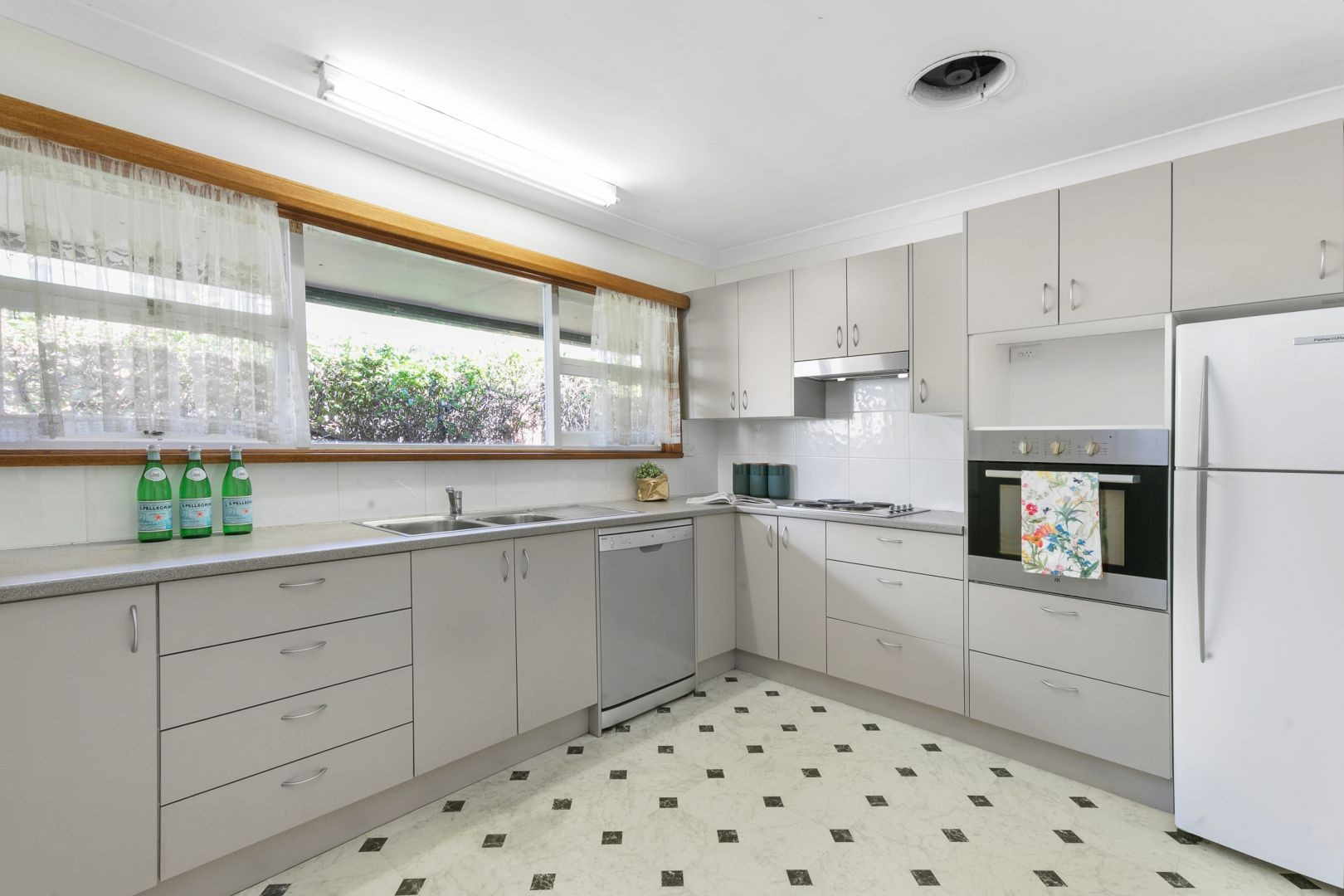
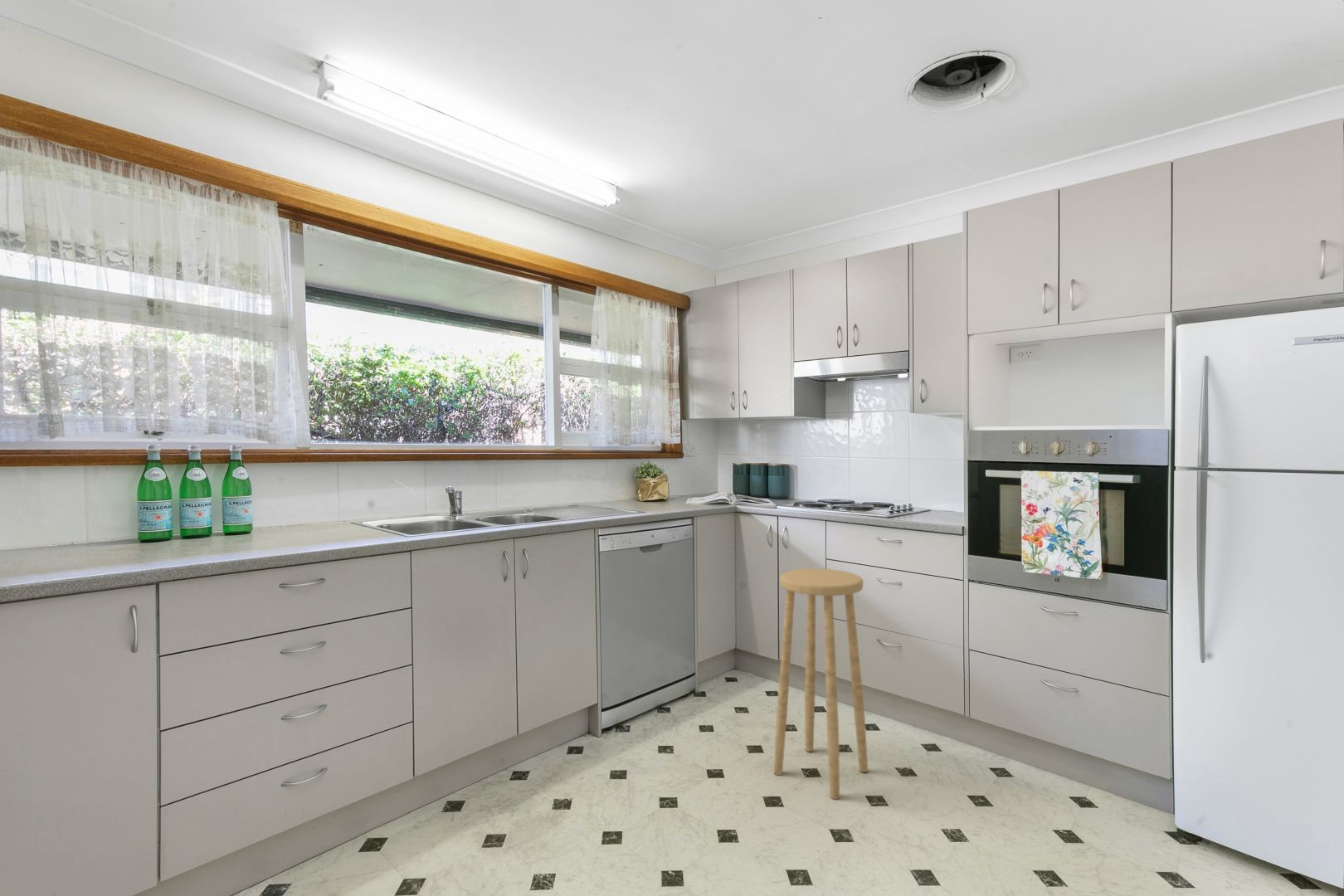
+ stool (825, 674)
